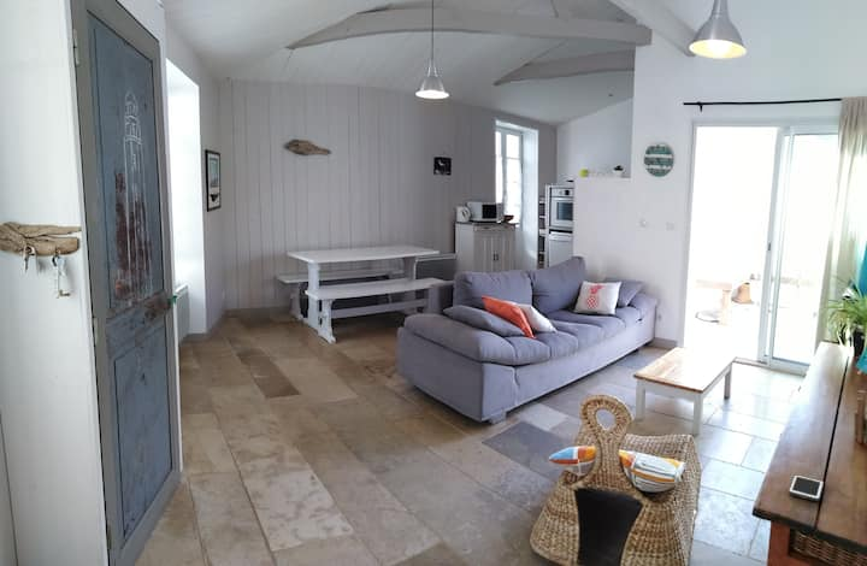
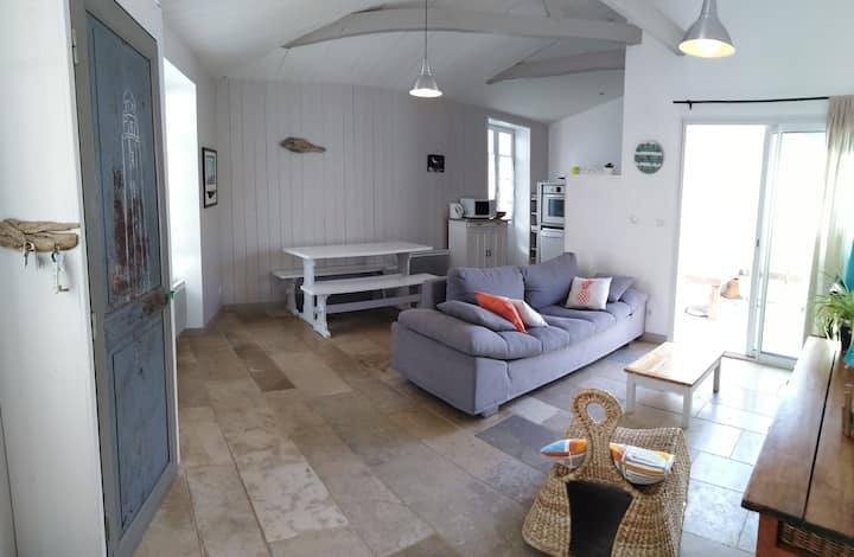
- cell phone (806, 487)
